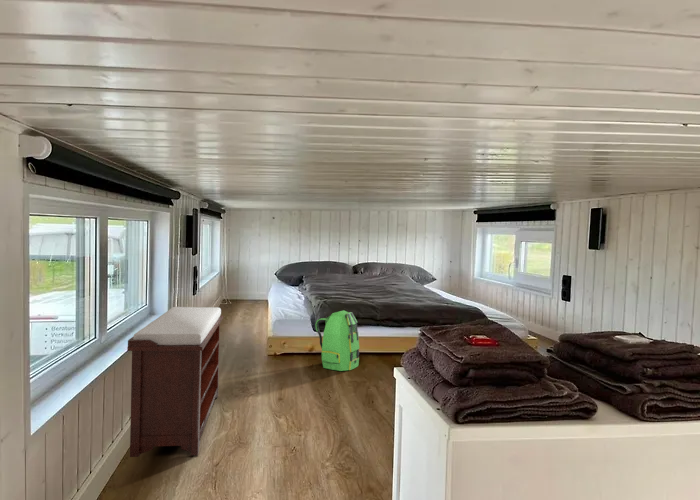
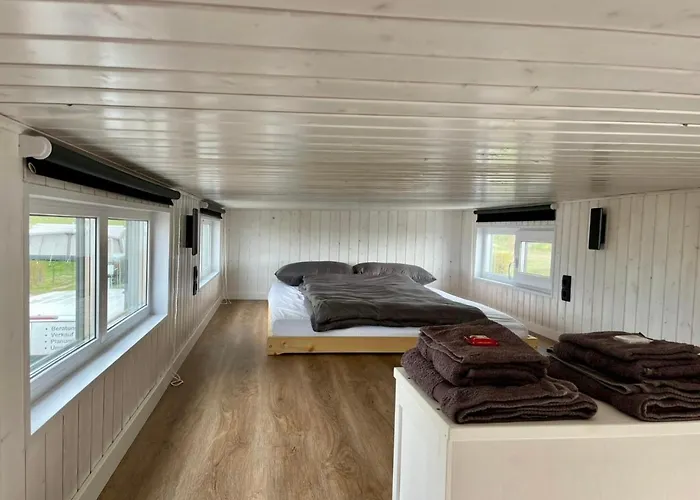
- backpack (338, 338)
- bench (182, 370)
